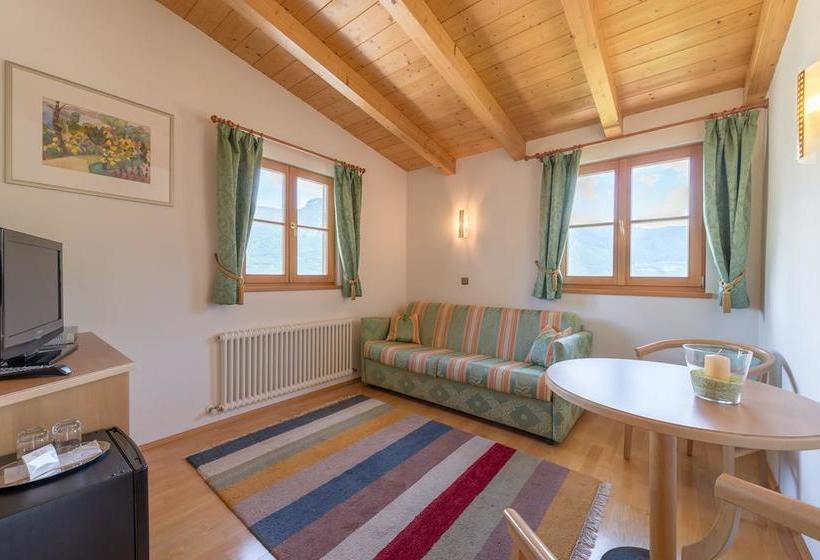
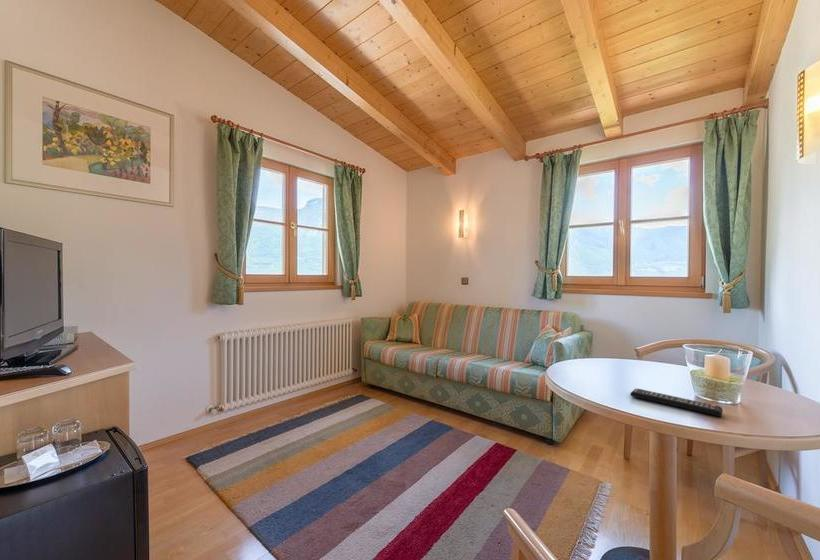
+ remote control (673, 401)
